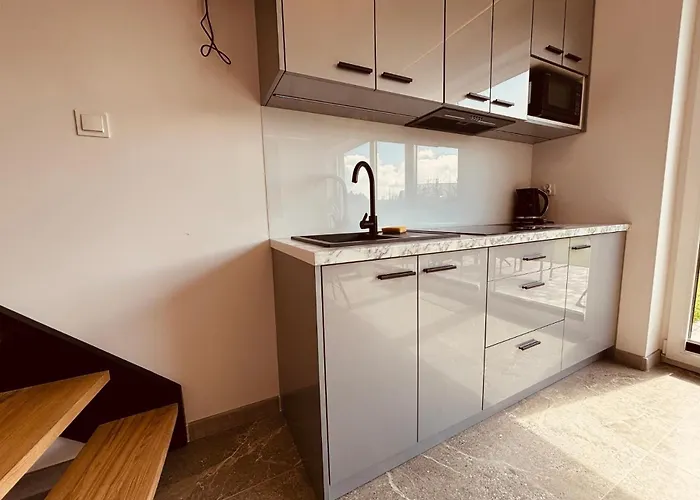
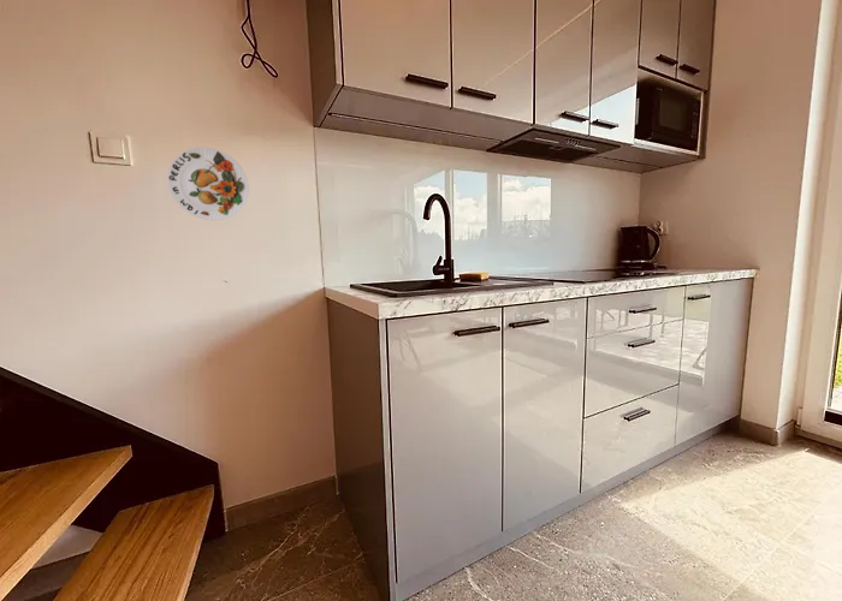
+ decorative plate (209, 184)
